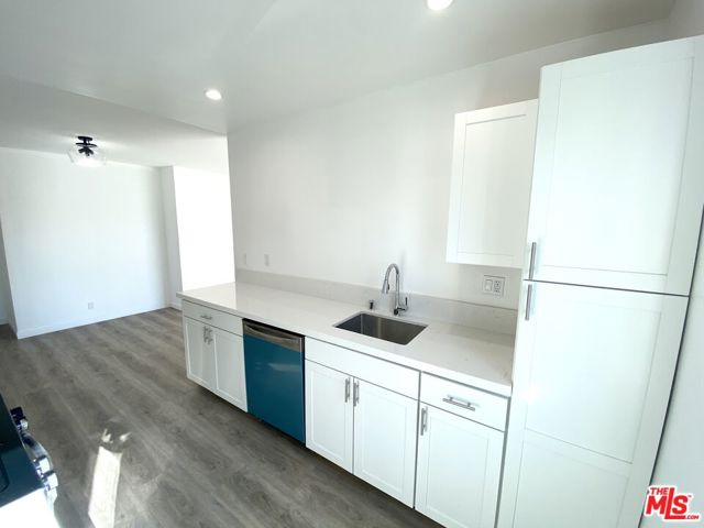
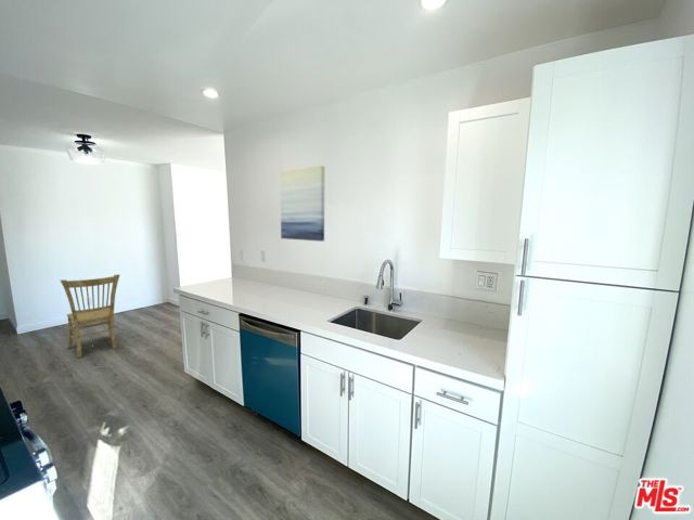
+ dining chair (91, 311)
+ wall art (301, 205)
